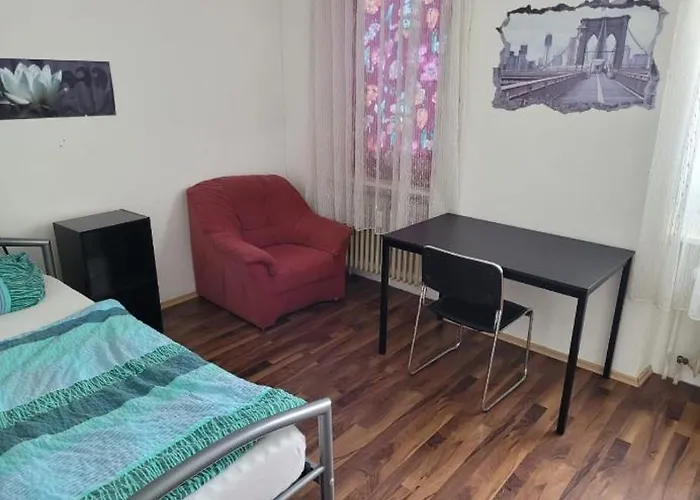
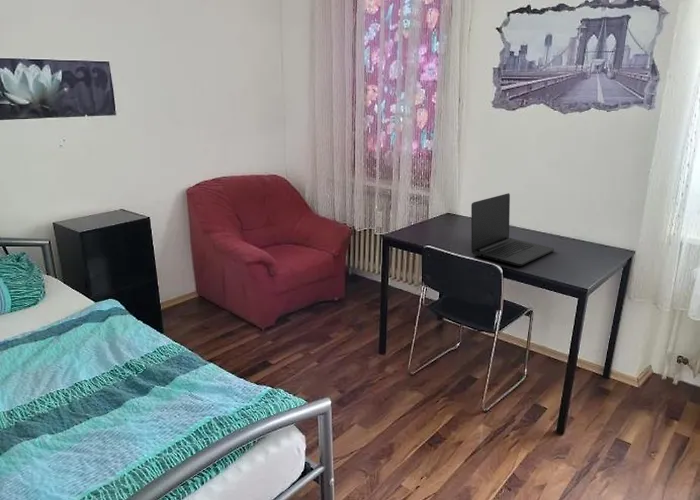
+ laptop (508, 227)
